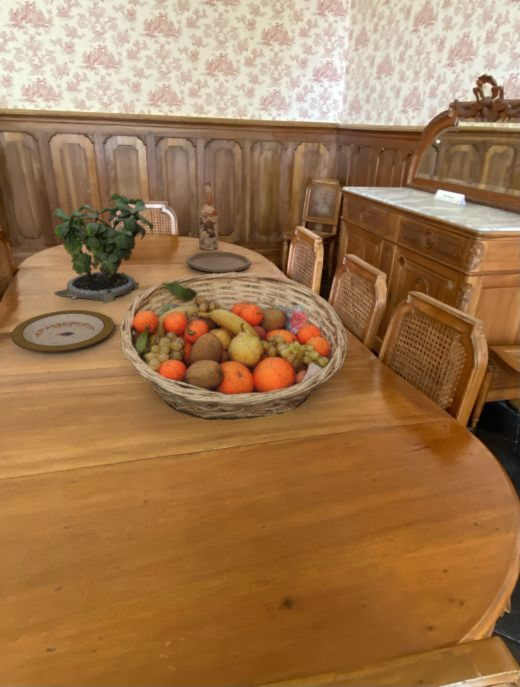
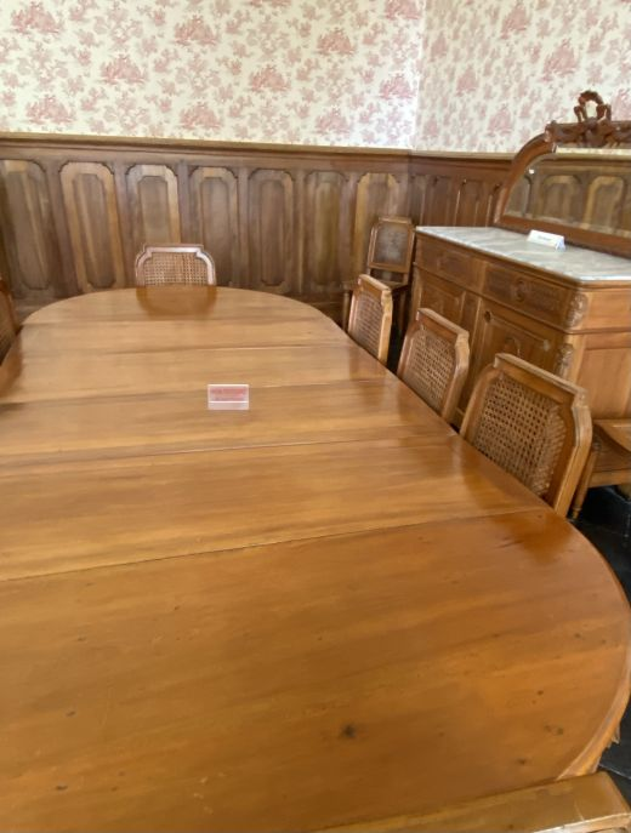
- wine bottle (208, 216)
- plate (218, 262)
- plate (64, 332)
- potted plant (104, 241)
- fruit basket (235, 342)
